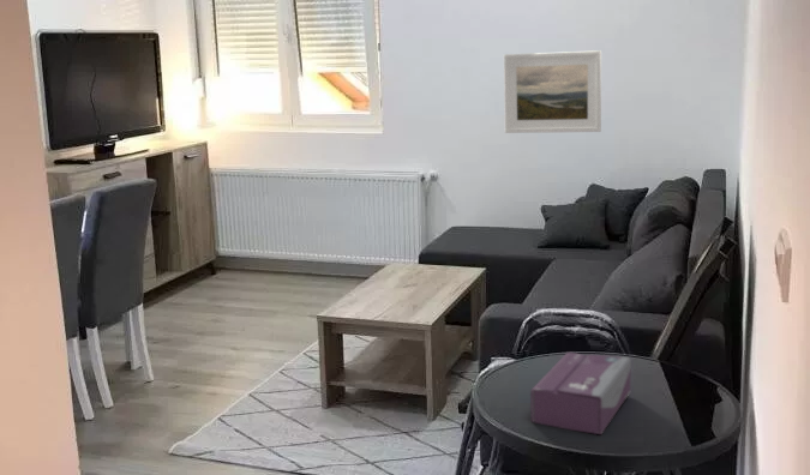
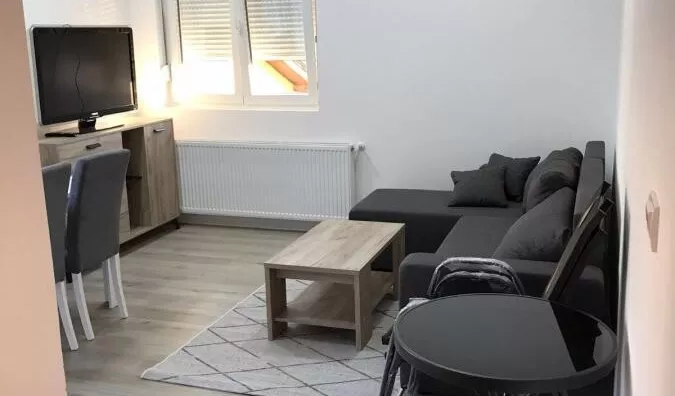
- tissue box (582, 389)
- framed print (551, 92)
